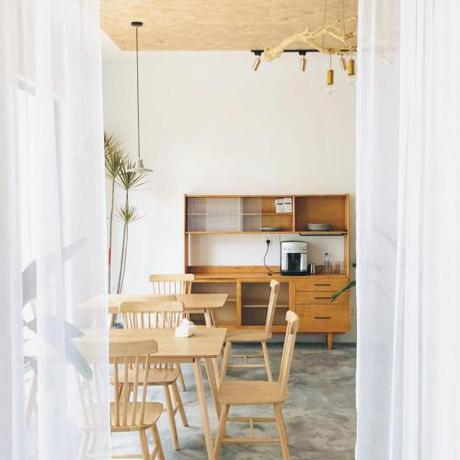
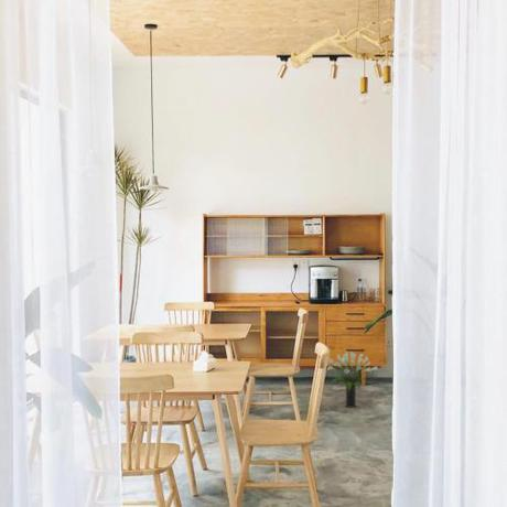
+ potted plant (353, 378)
